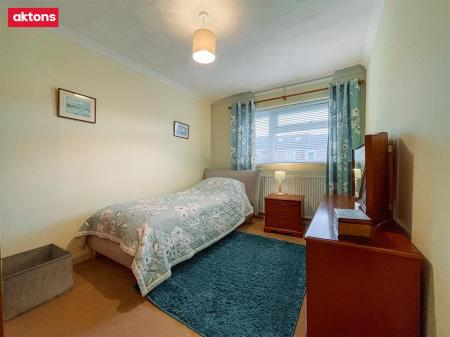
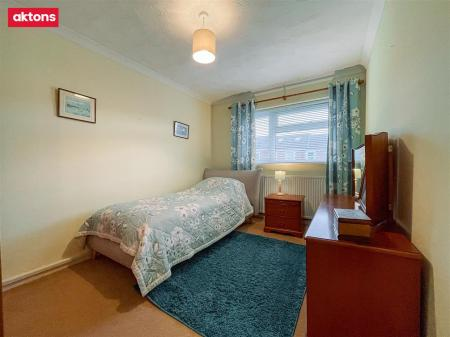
- storage bin (32, 276)
